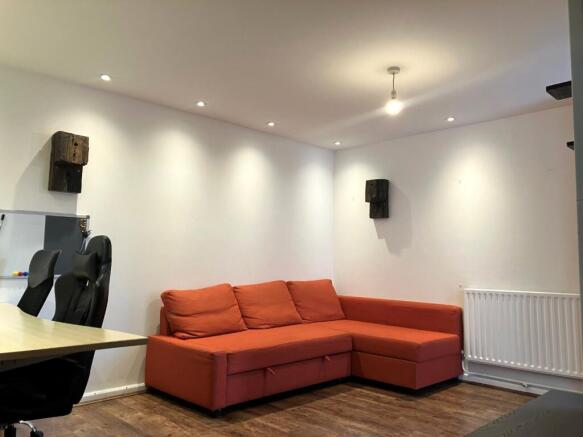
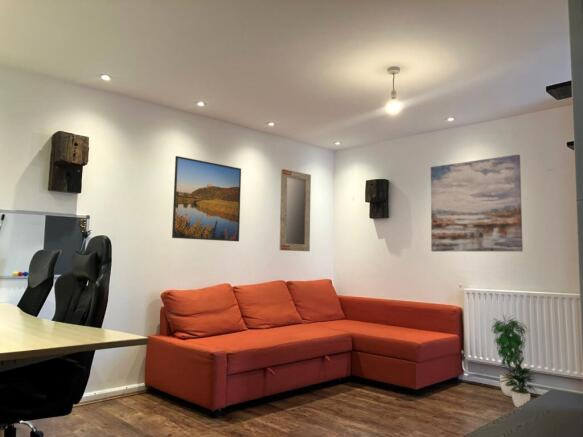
+ home mirror (295, 211)
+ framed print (208, 200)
+ wall art (473, 205)
+ potted plant (512, 357)
